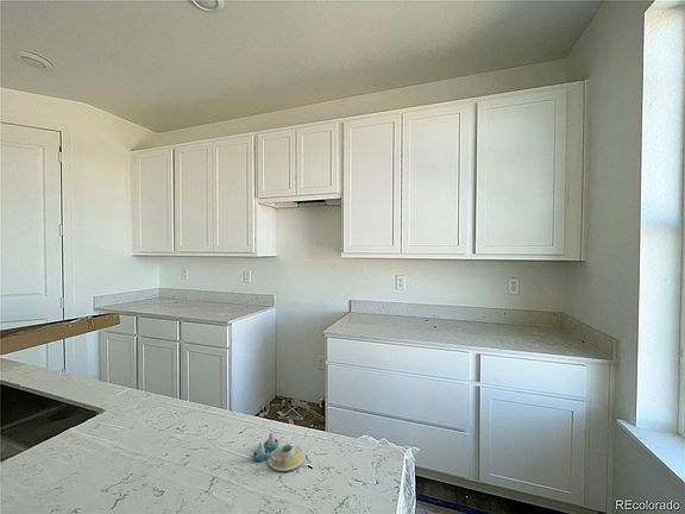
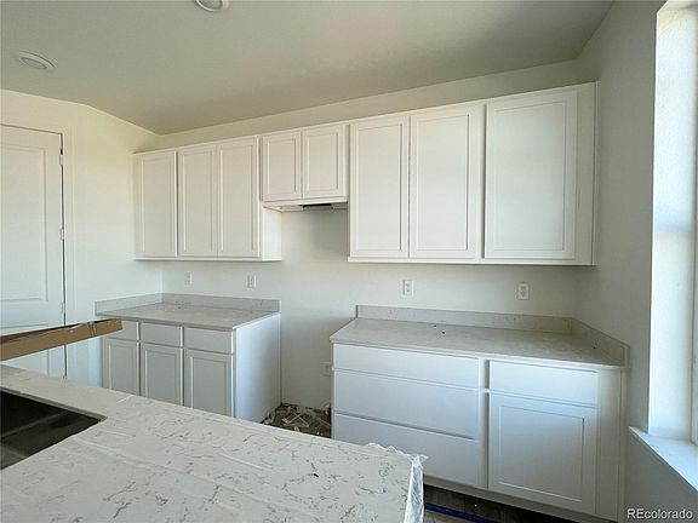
- salt and pepper shaker set (279, 449)
